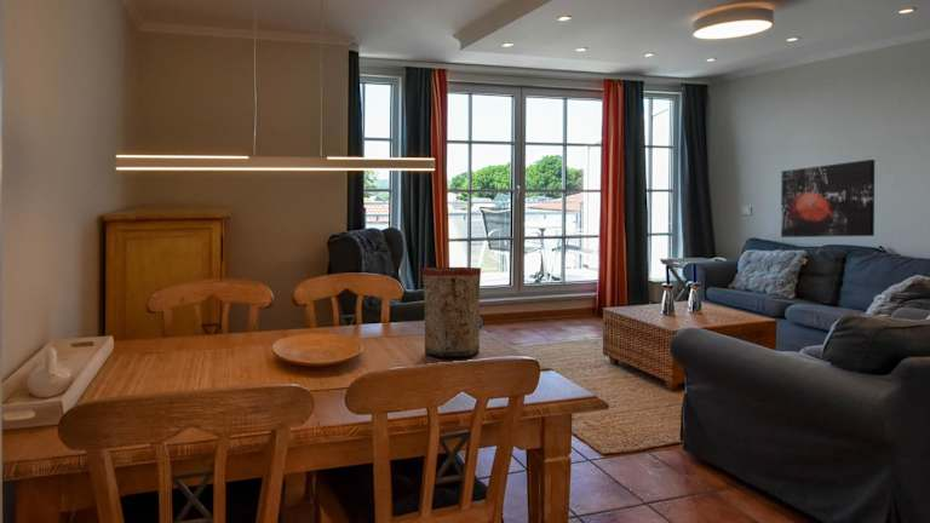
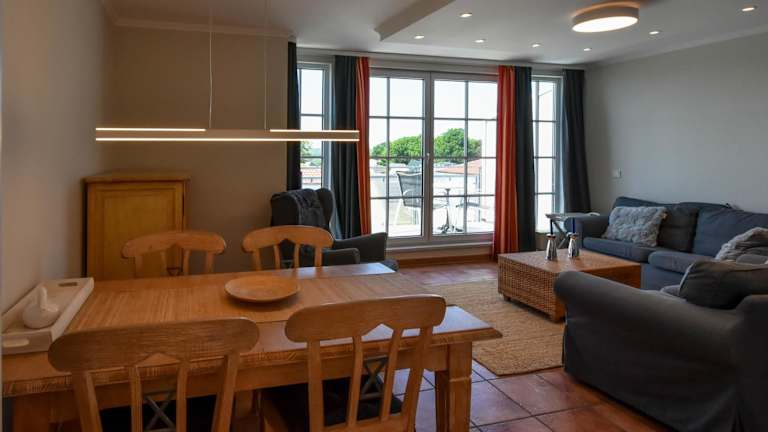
- vase (452, 310)
- wall art (823, 201)
